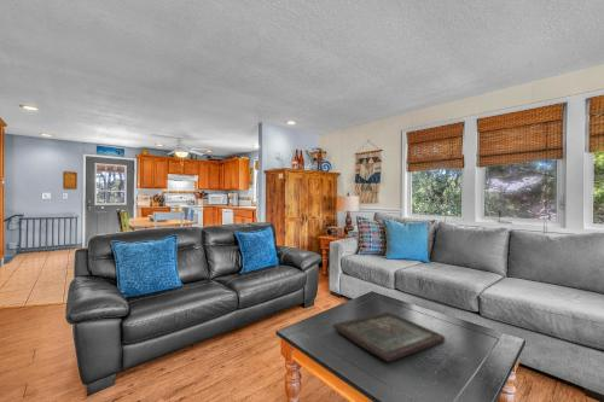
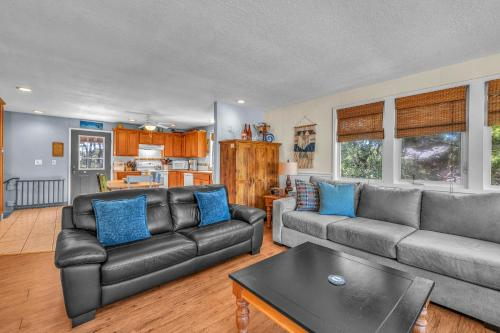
- board game (387, 332)
